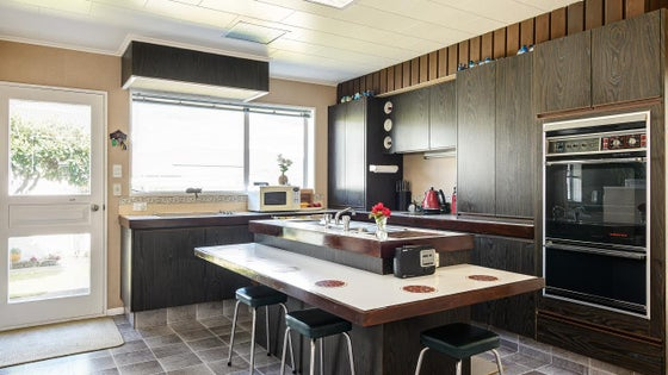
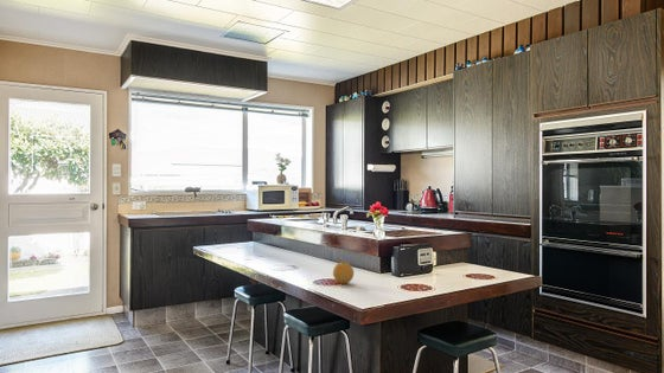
+ fruit (343, 272)
